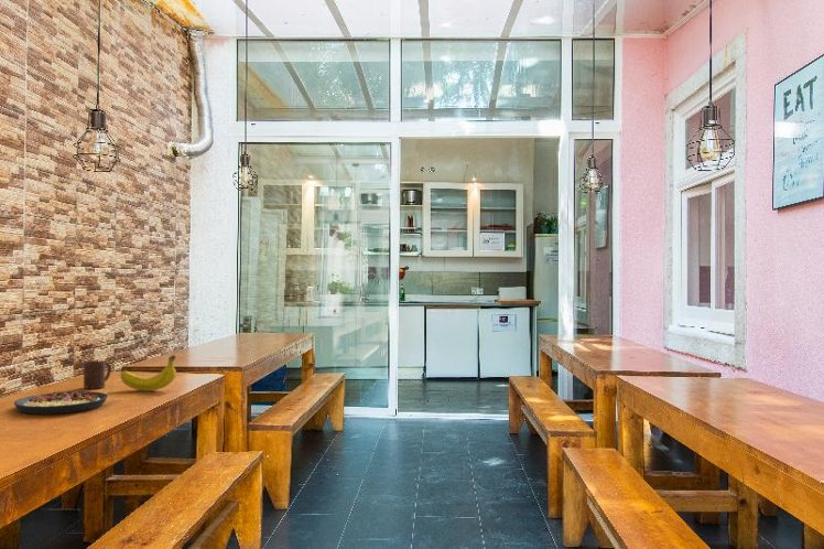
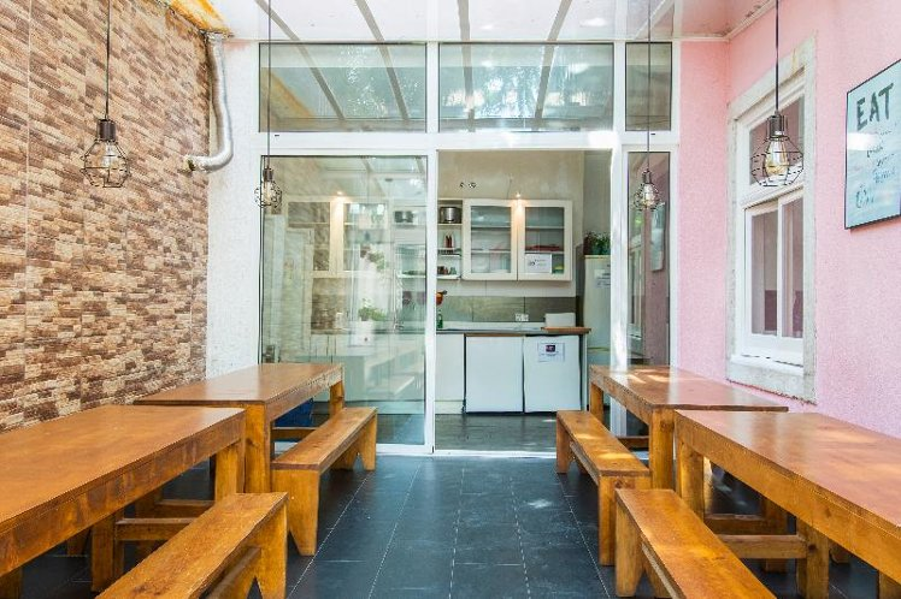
- plate (62, 400)
- cup (96, 374)
- fruit (148, 378)
